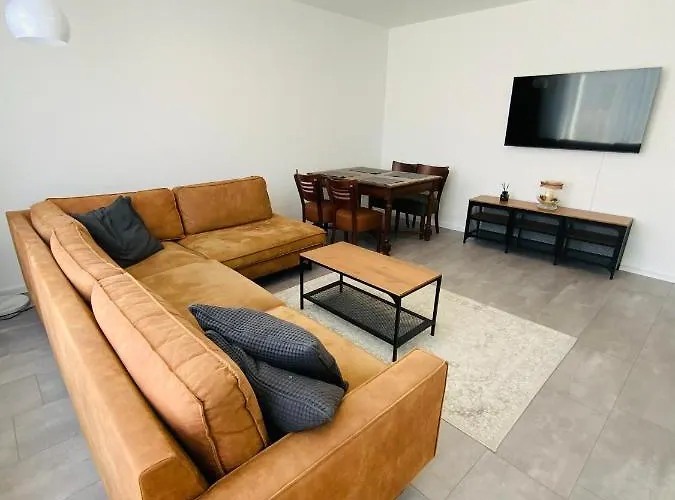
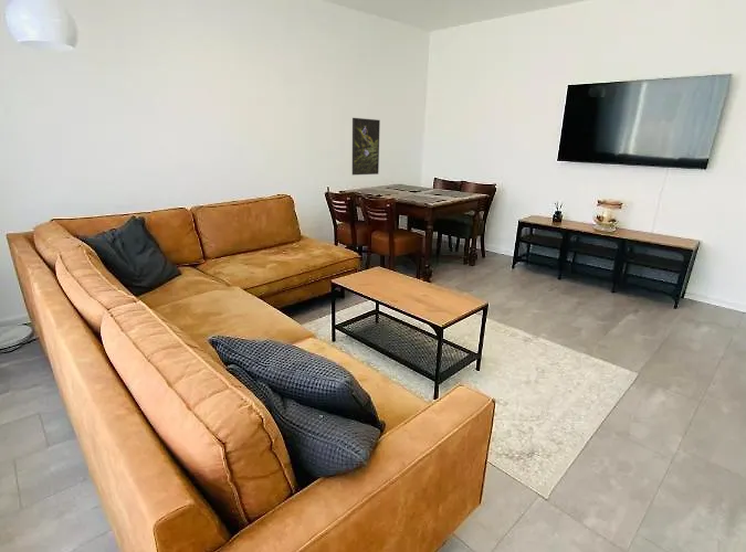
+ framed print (366, 147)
